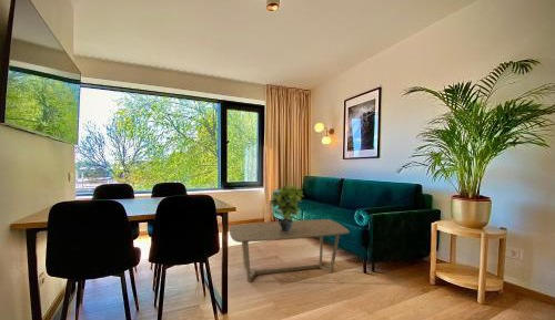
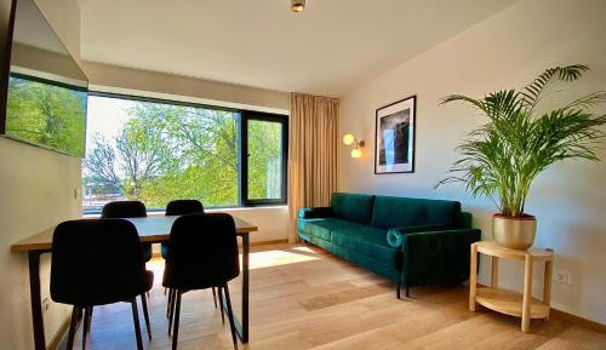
- potted plant (286, 207)
- coffee table (284, 239)
